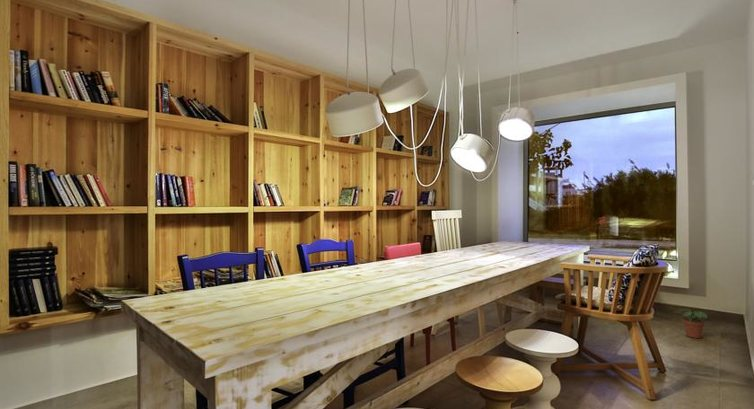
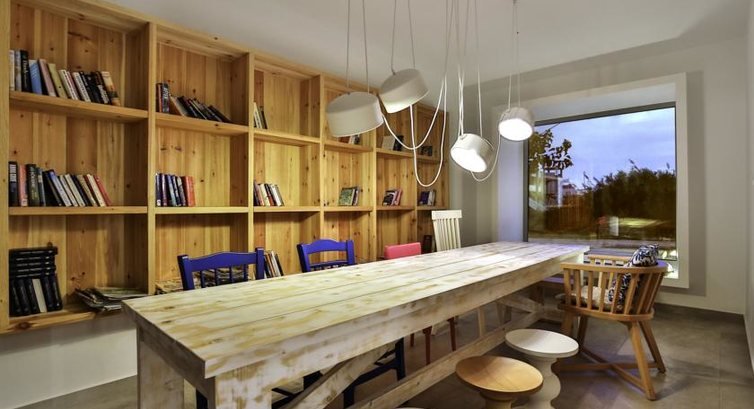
- potted plant (692, 323)
